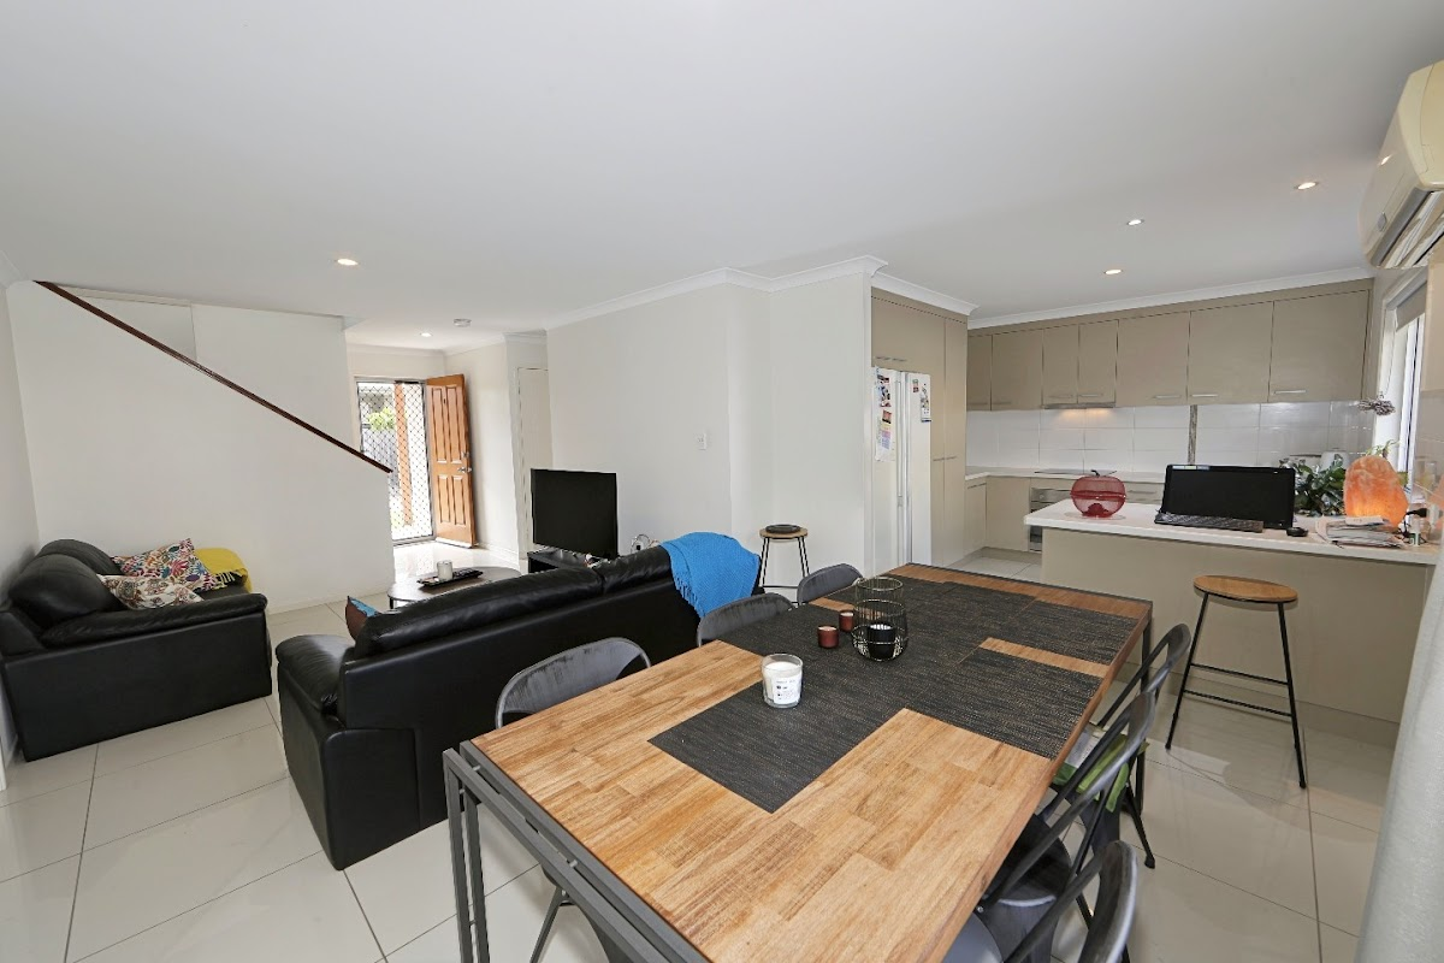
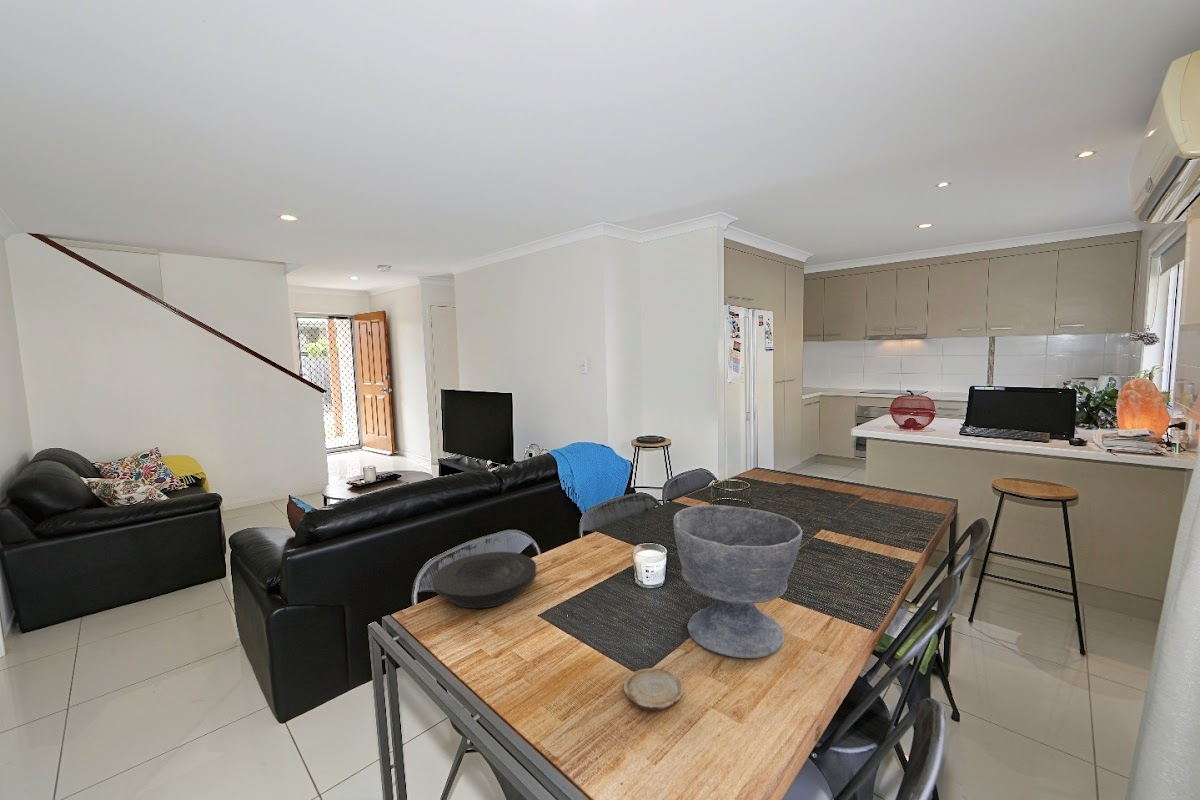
+ bowl (736, 575)
+ plate (485, 581)
+ wood slice (653, 691)
